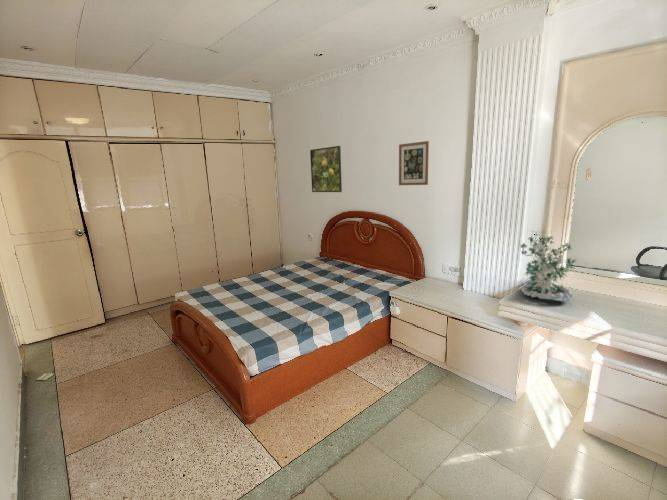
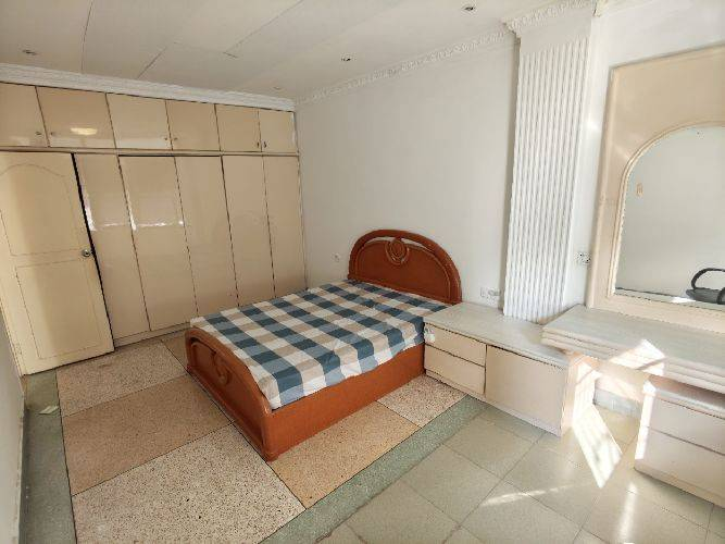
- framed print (325, 170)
- plant (548, 267)
- wall art (413, 164)
